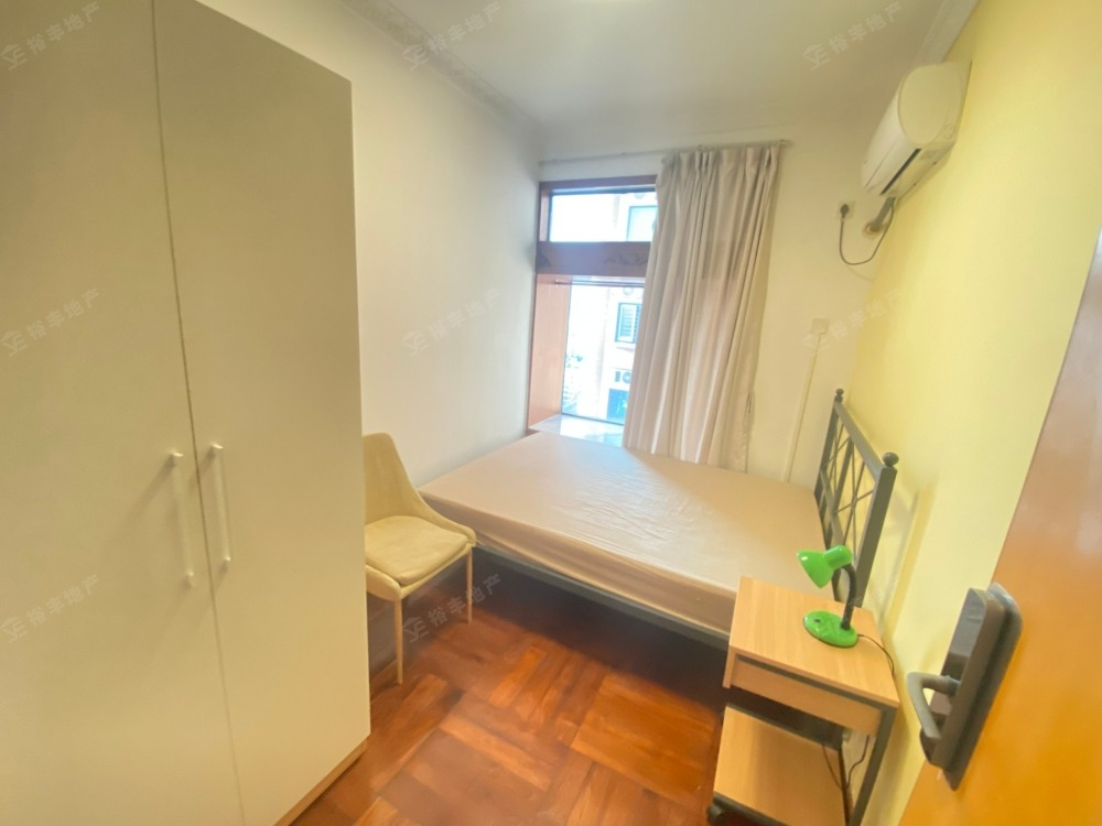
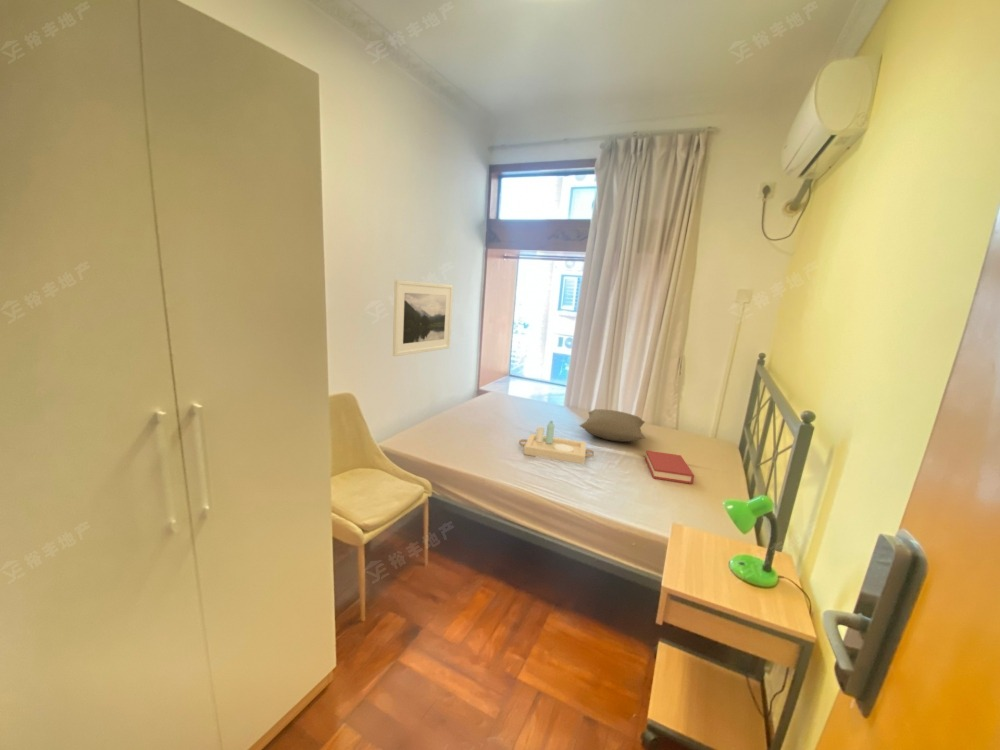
+ pillow (613, 424)
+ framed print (425, 317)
+ hardback book (668, 466)
+ serving tray (556, 438)
